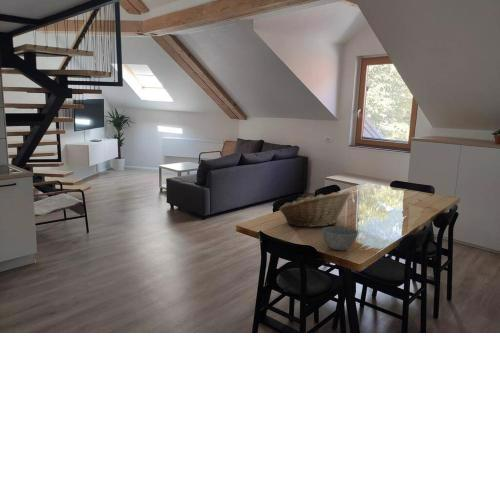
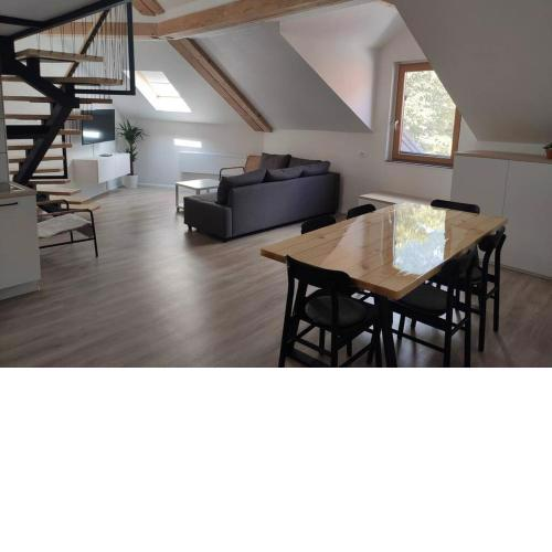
- bowl (339, 239)
- fruit basket (315, 206)
